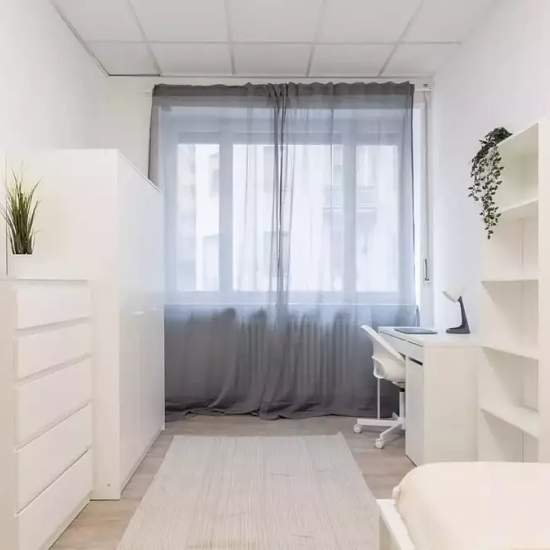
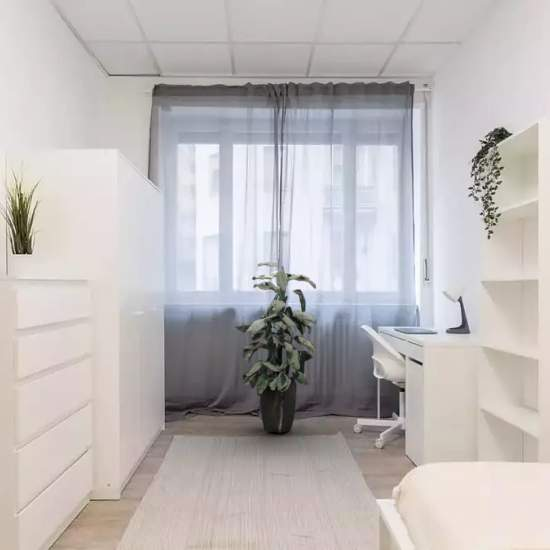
+ indoor plant (275, 345)
